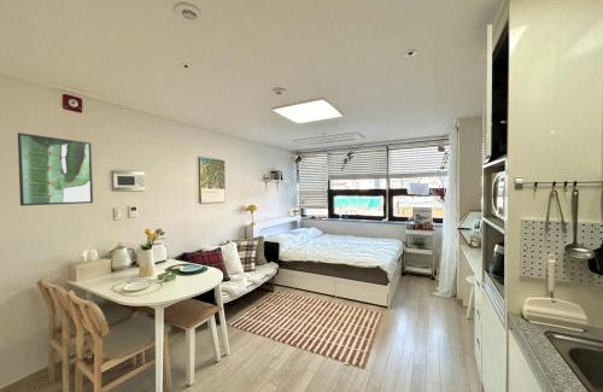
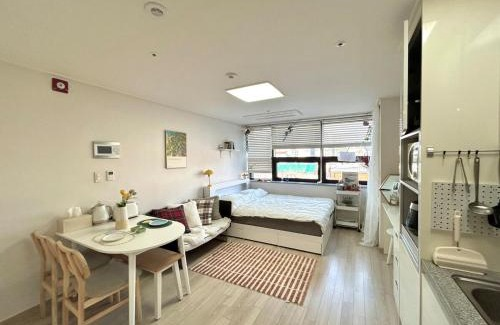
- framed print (58, 171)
